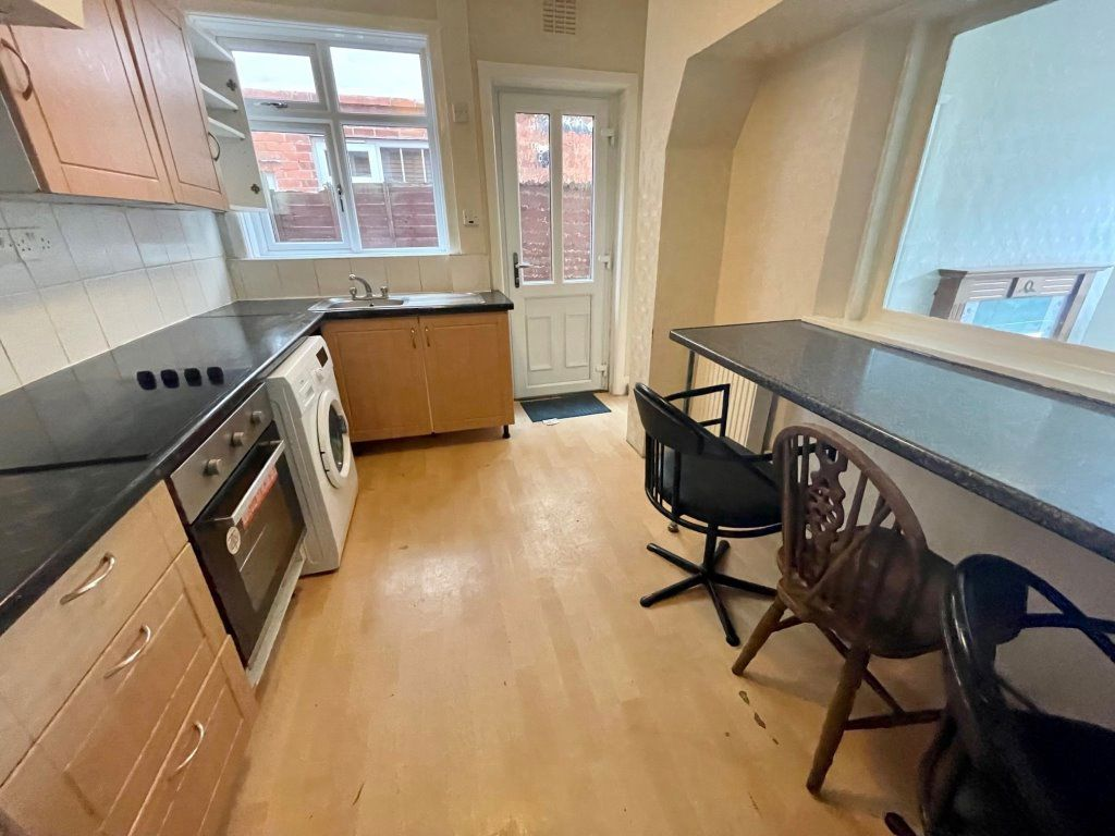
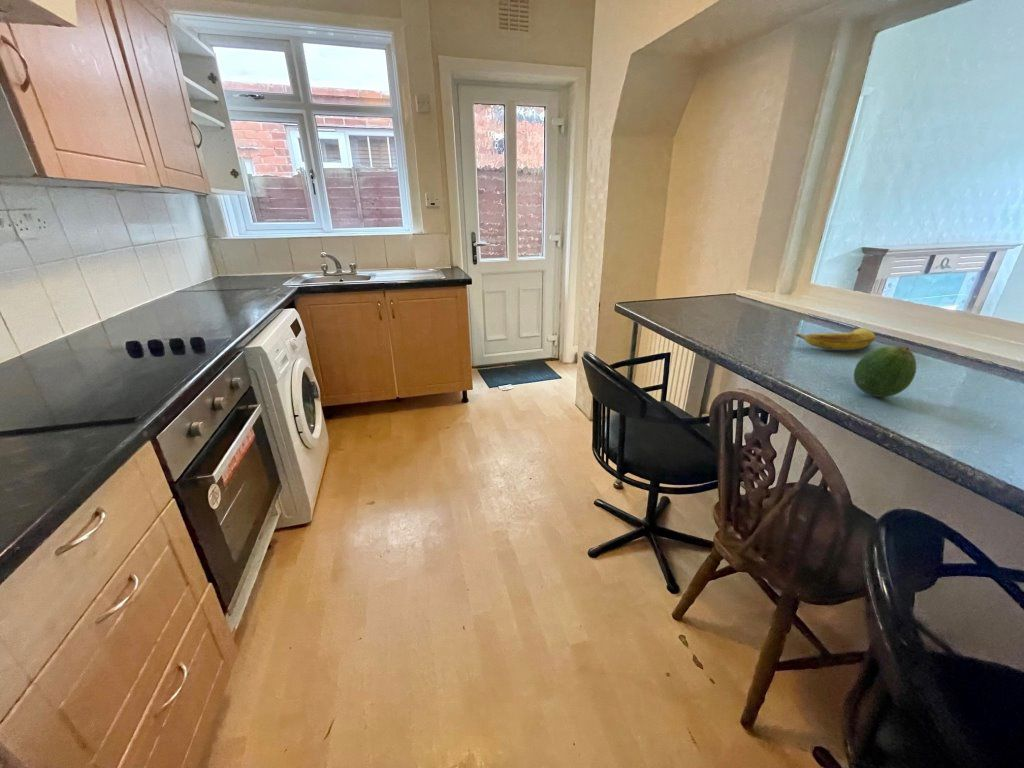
+ fruit (884, 370)
+ banana (835, 336)
